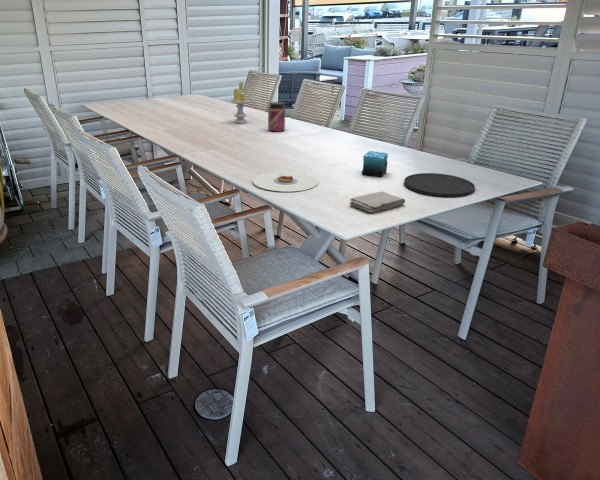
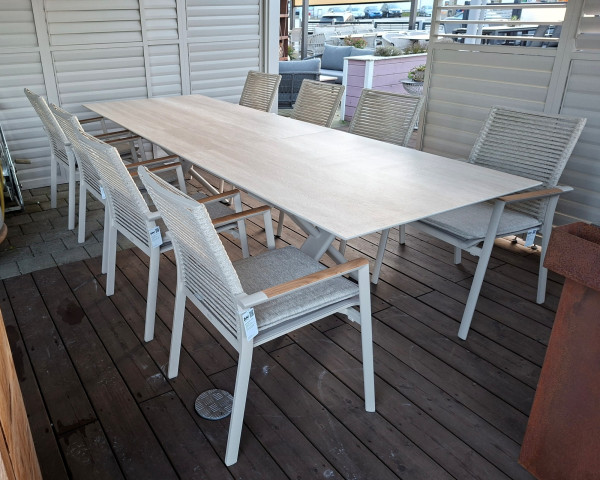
- plate (438, 184)
- plate (285, 178)
- jar (276, 116)
- candle (375, 159)
- washcloth (376, 201)
- candle (240, 102)
